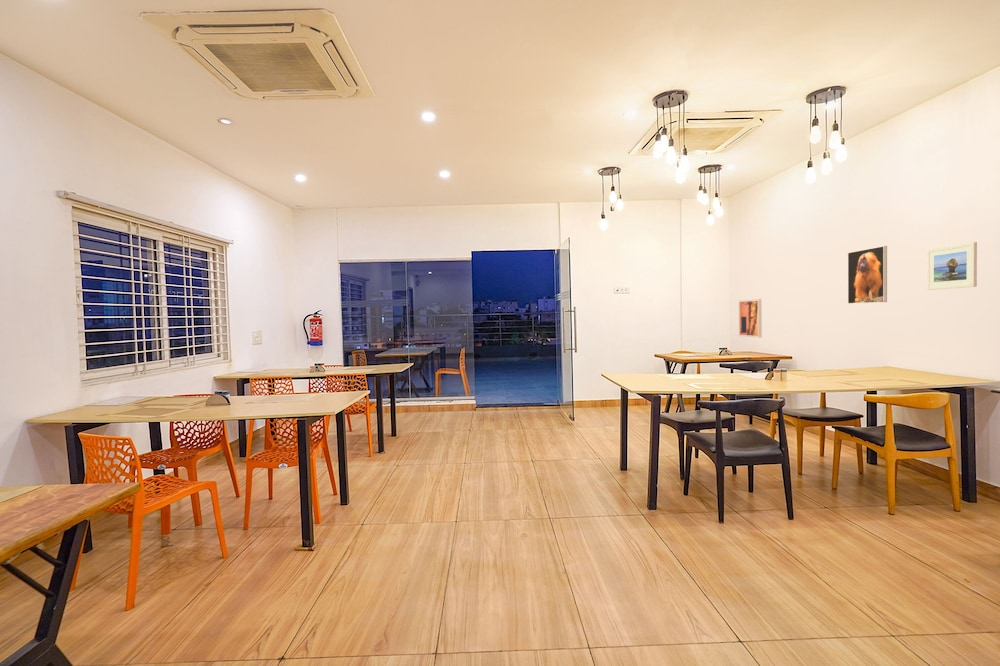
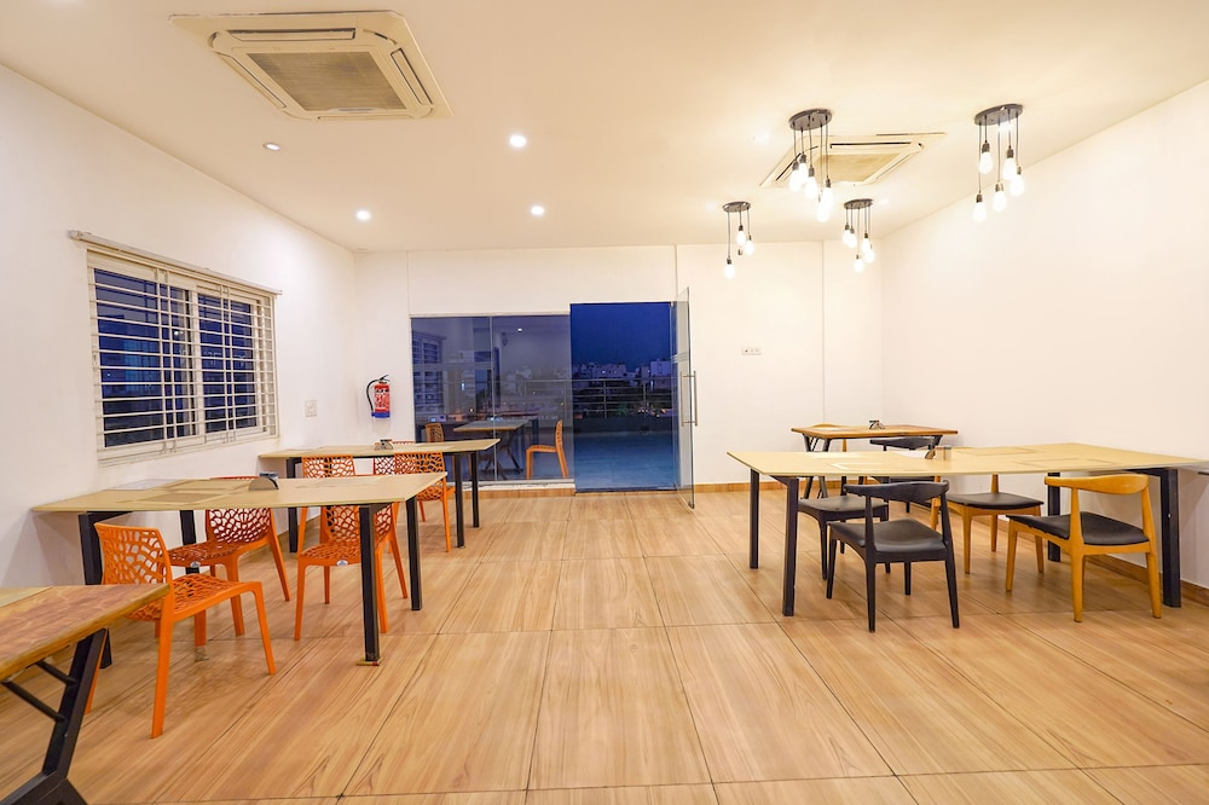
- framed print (866, 276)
- wall art (749, 318)
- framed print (950, 267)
